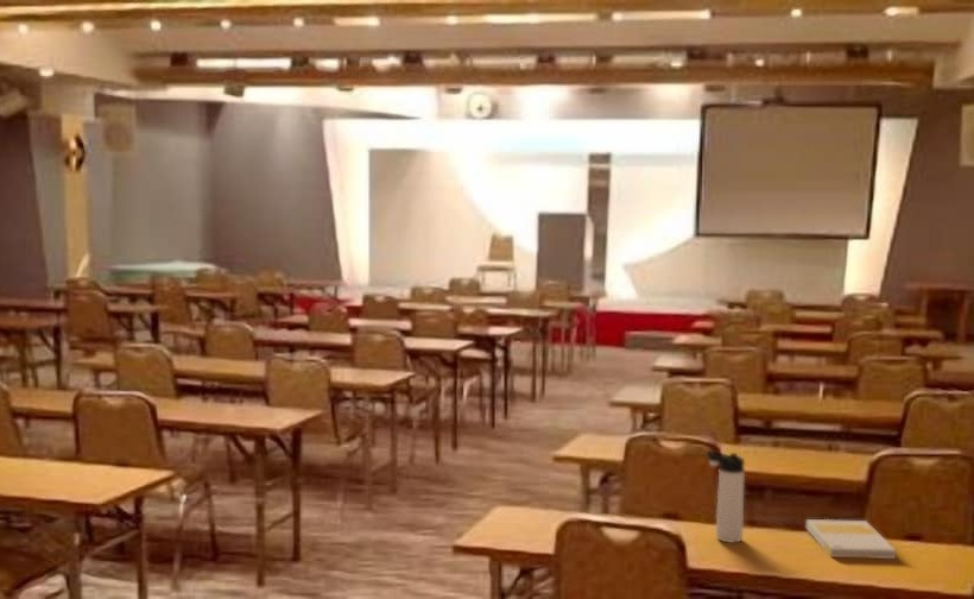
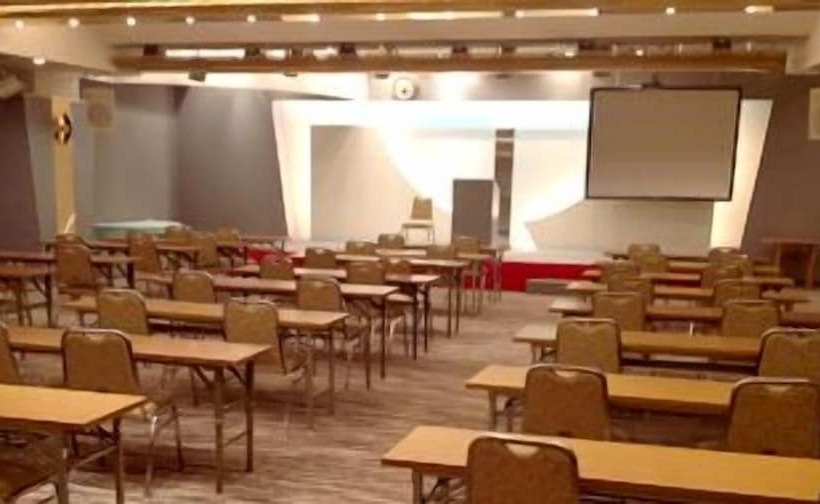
- thermos bottle (723, 496)
- book (848, 538)
